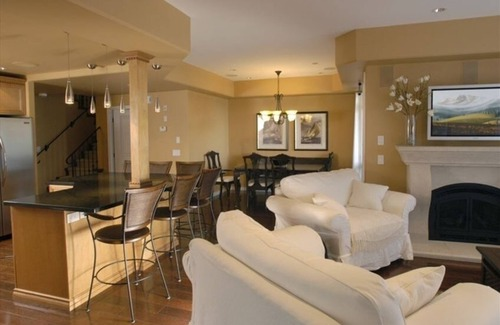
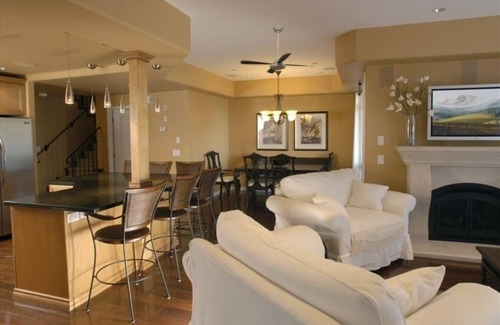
+ ceiling fan (277, 48)
